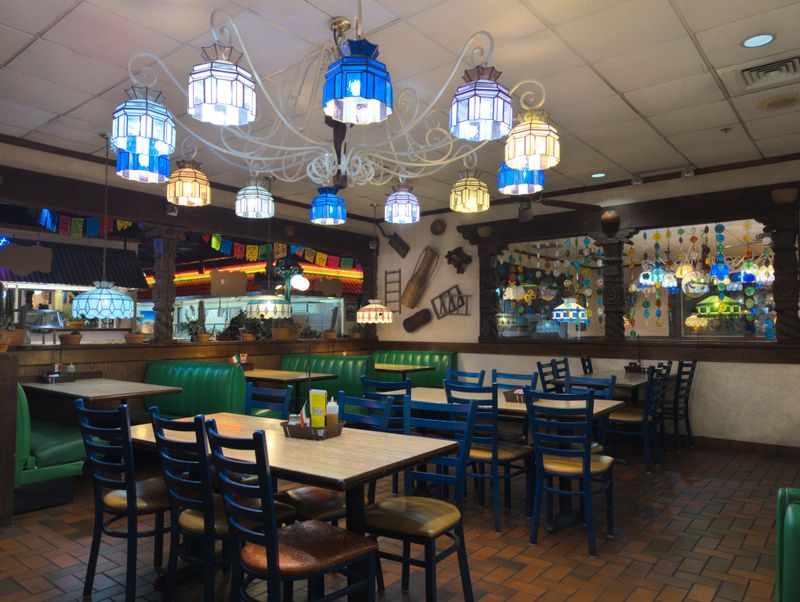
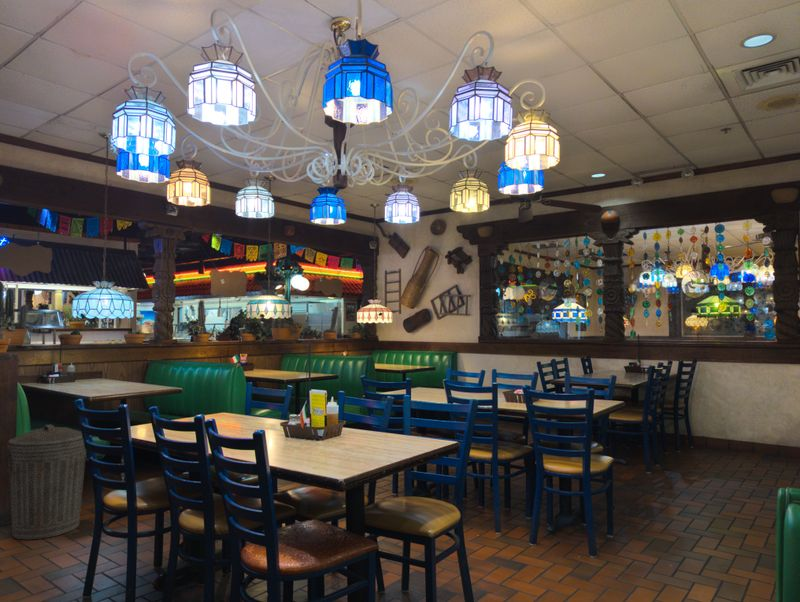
+ trash can (48, 477)
